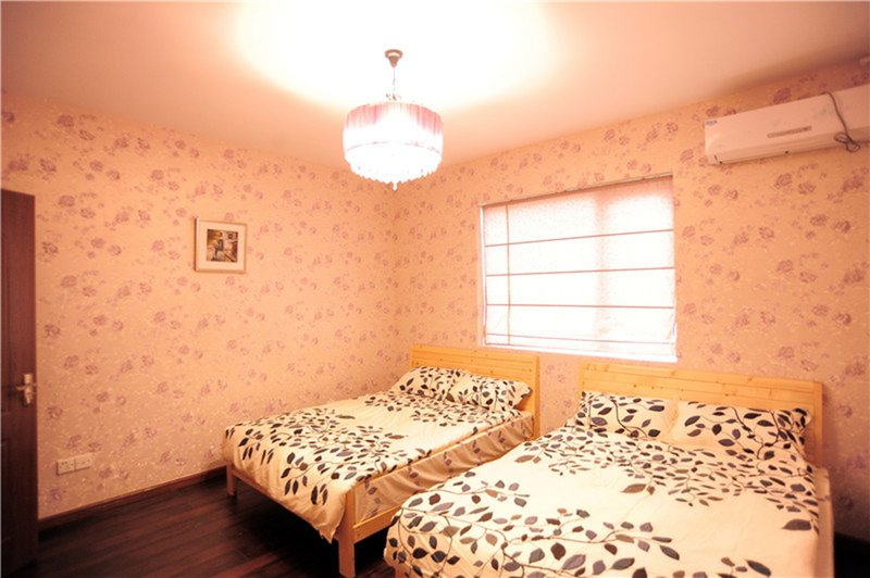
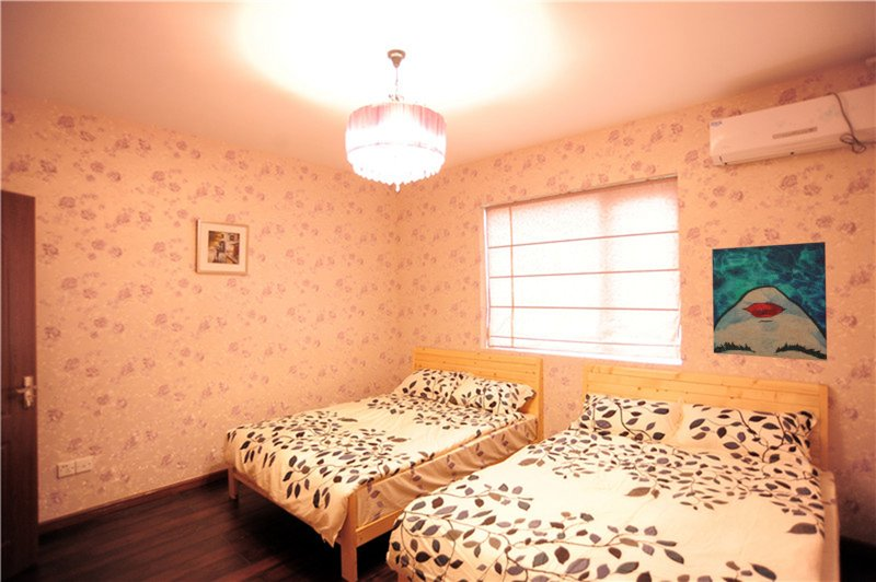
+ wall art (765, 301)
